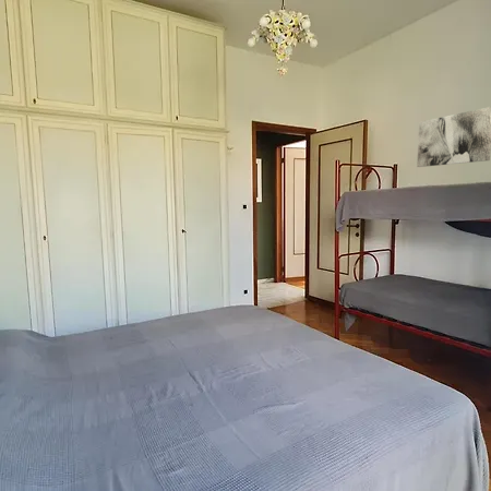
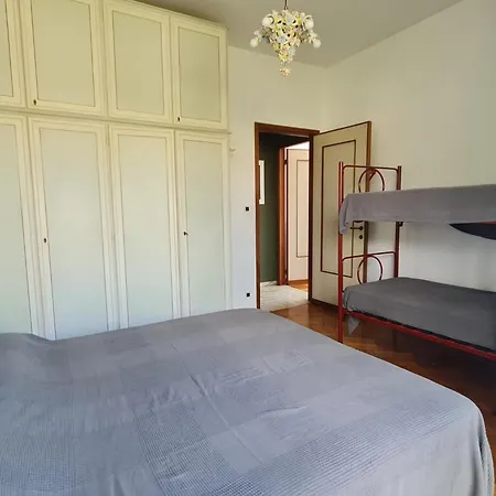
- wall art (452, 140)
